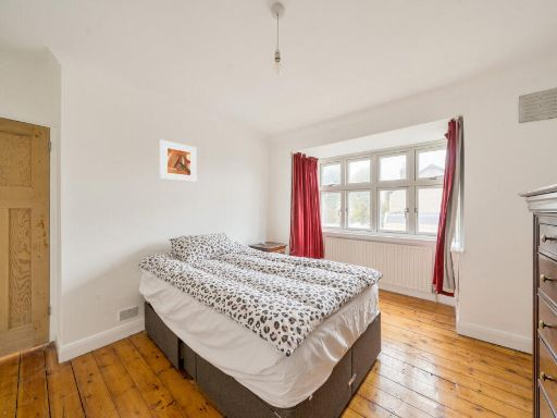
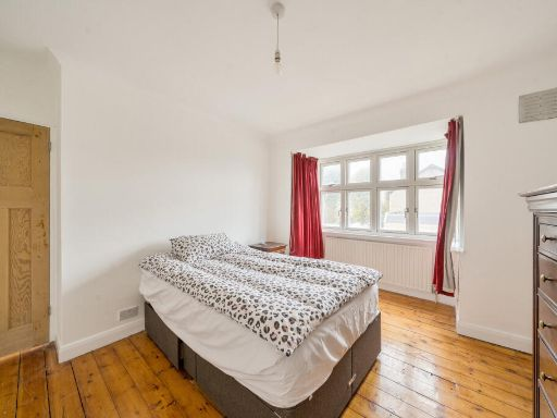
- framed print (178, 162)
